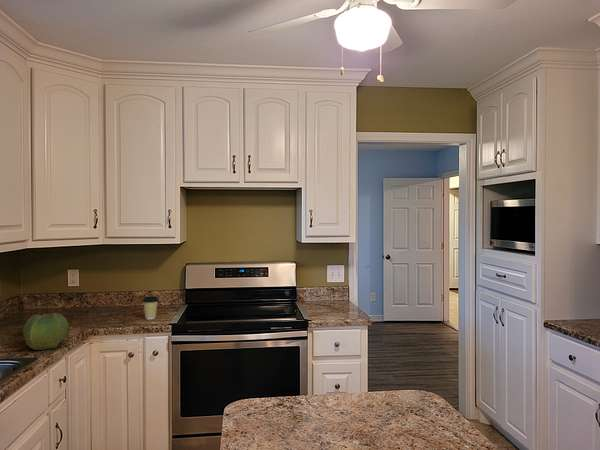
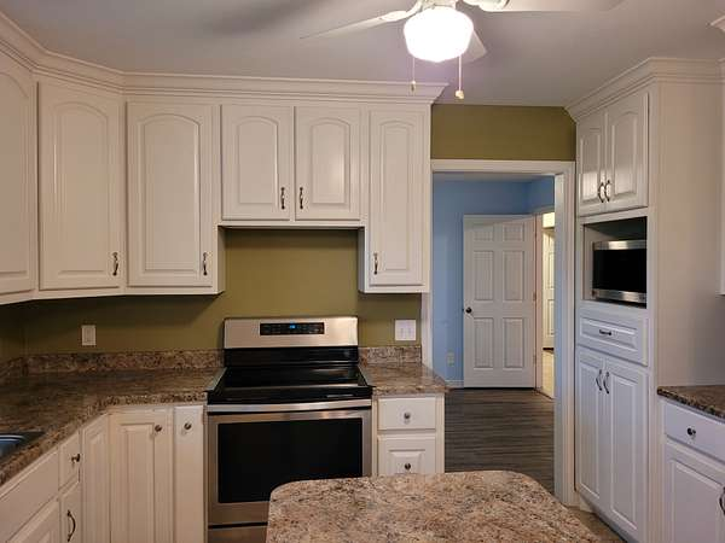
- cabbage (47, 330)
- coffee cup (150, 307)
